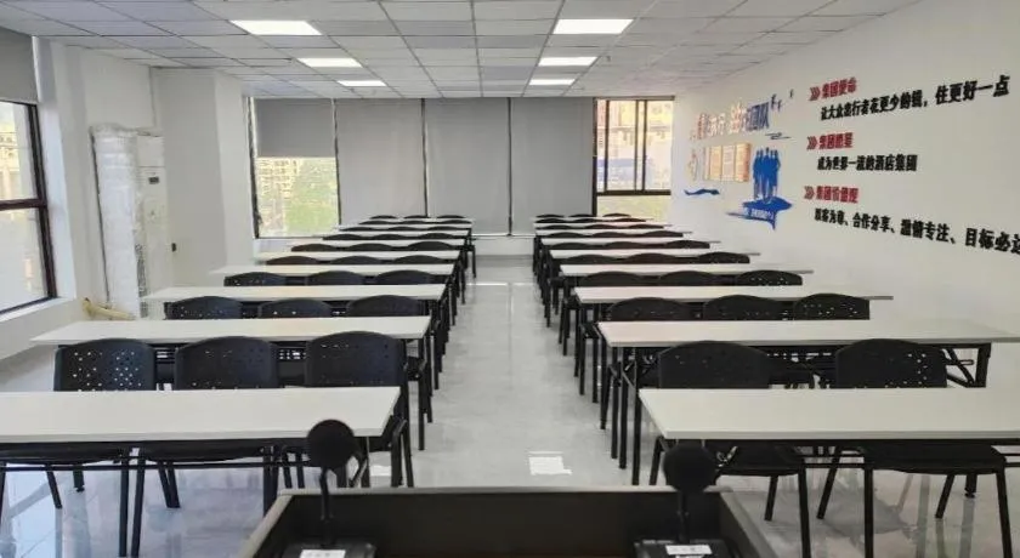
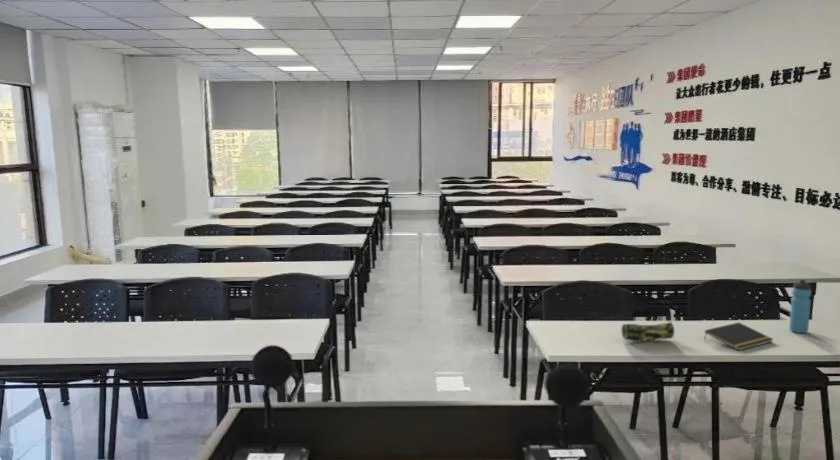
+ notepad (738, 335)
+ water bottle (800, 305)
+ pencil case (648, 331)
